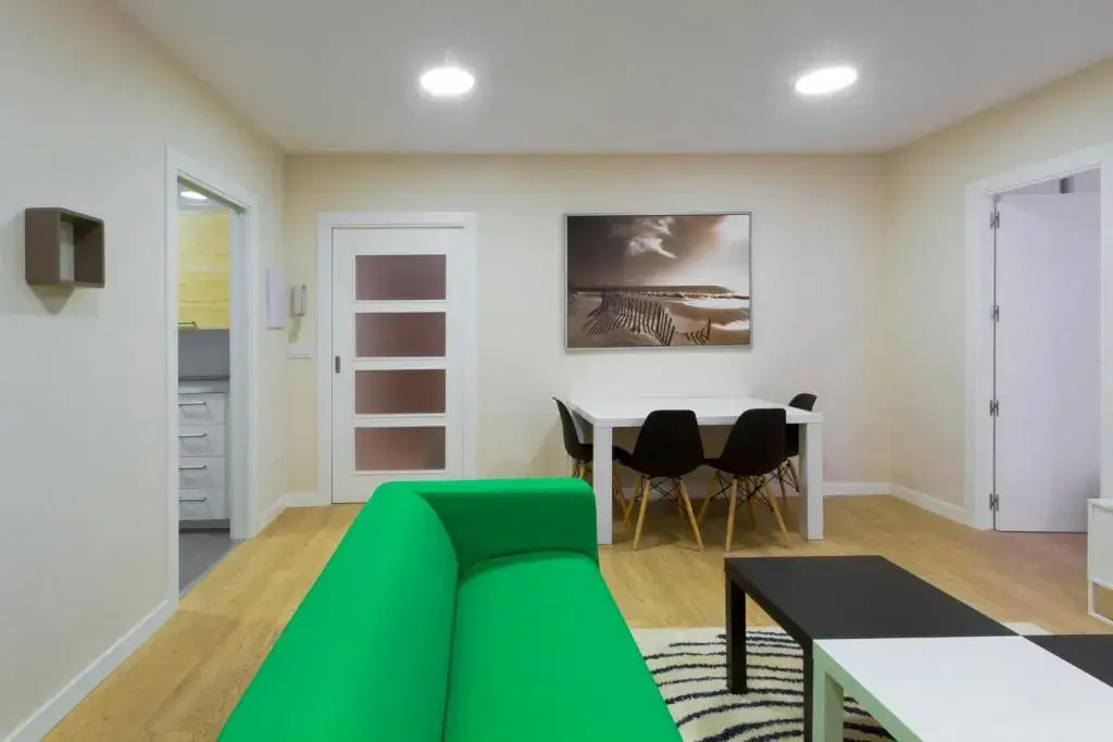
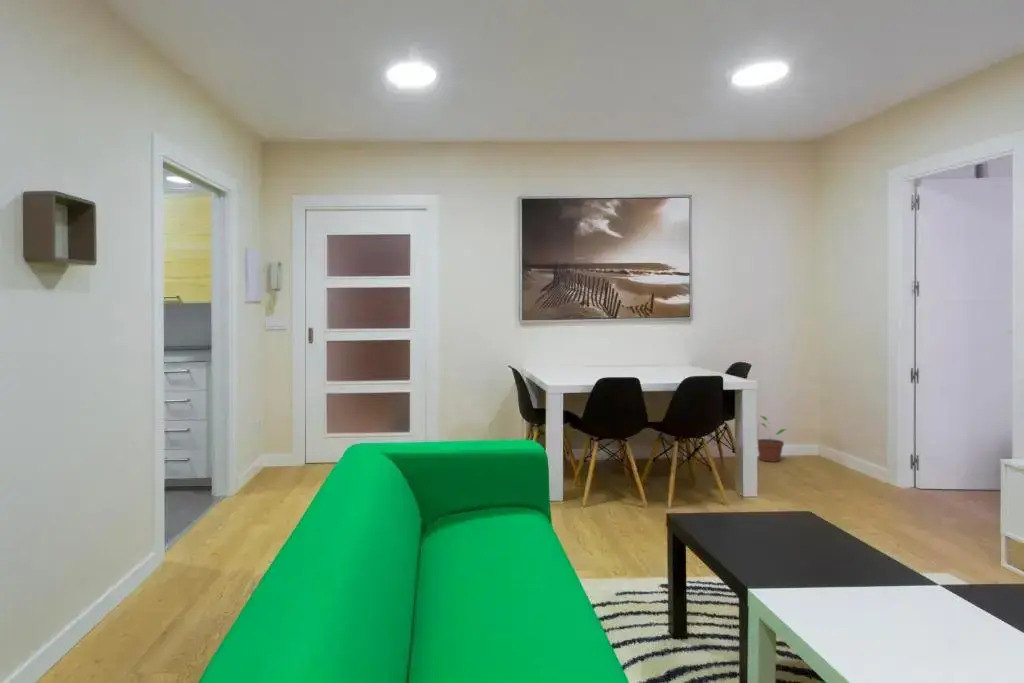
+ potted plant (769, 439)
